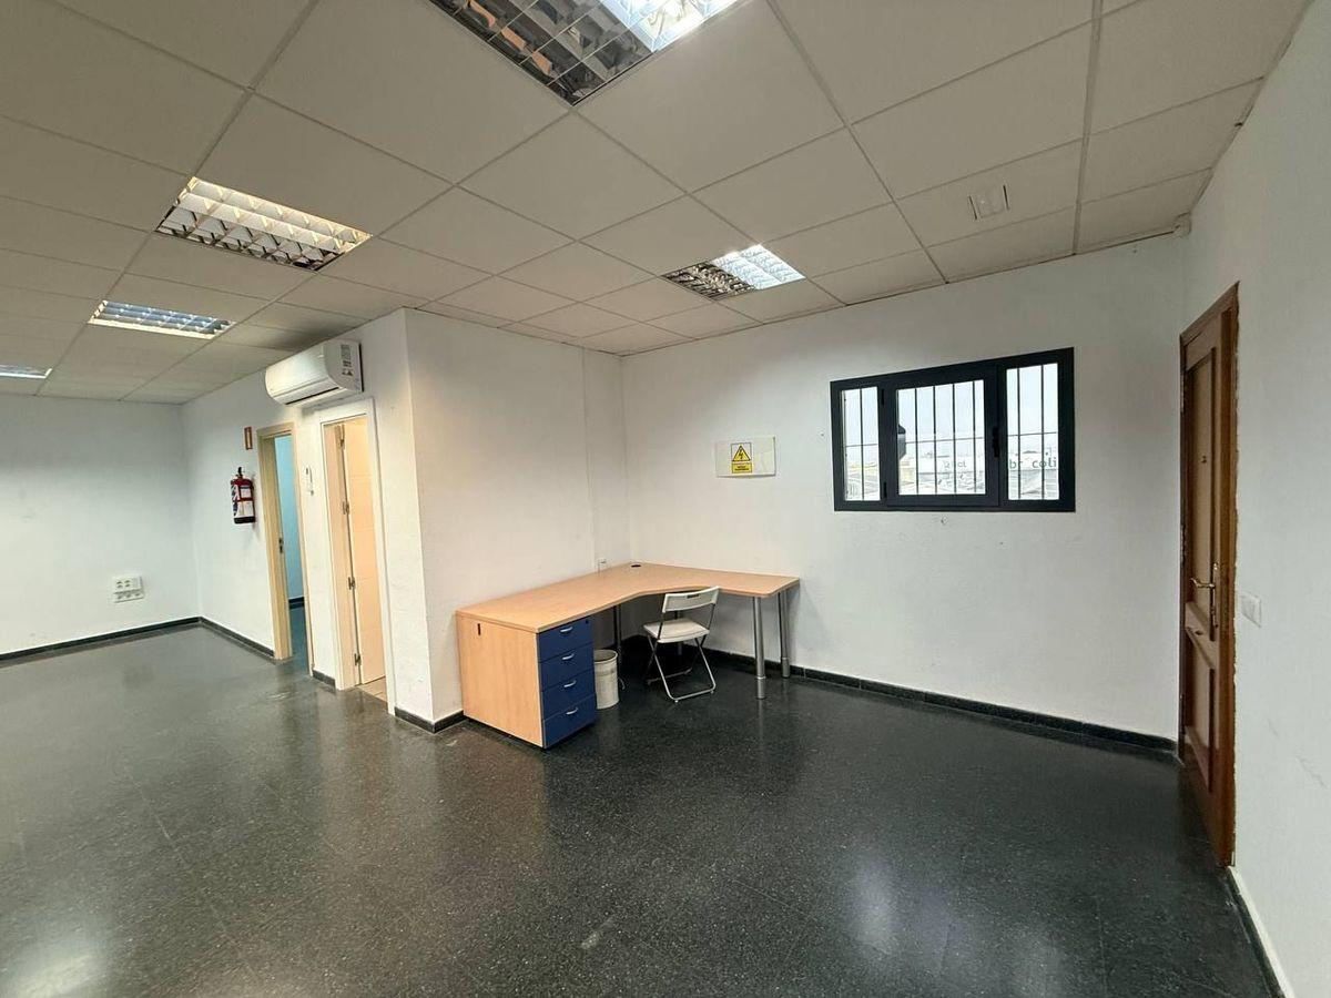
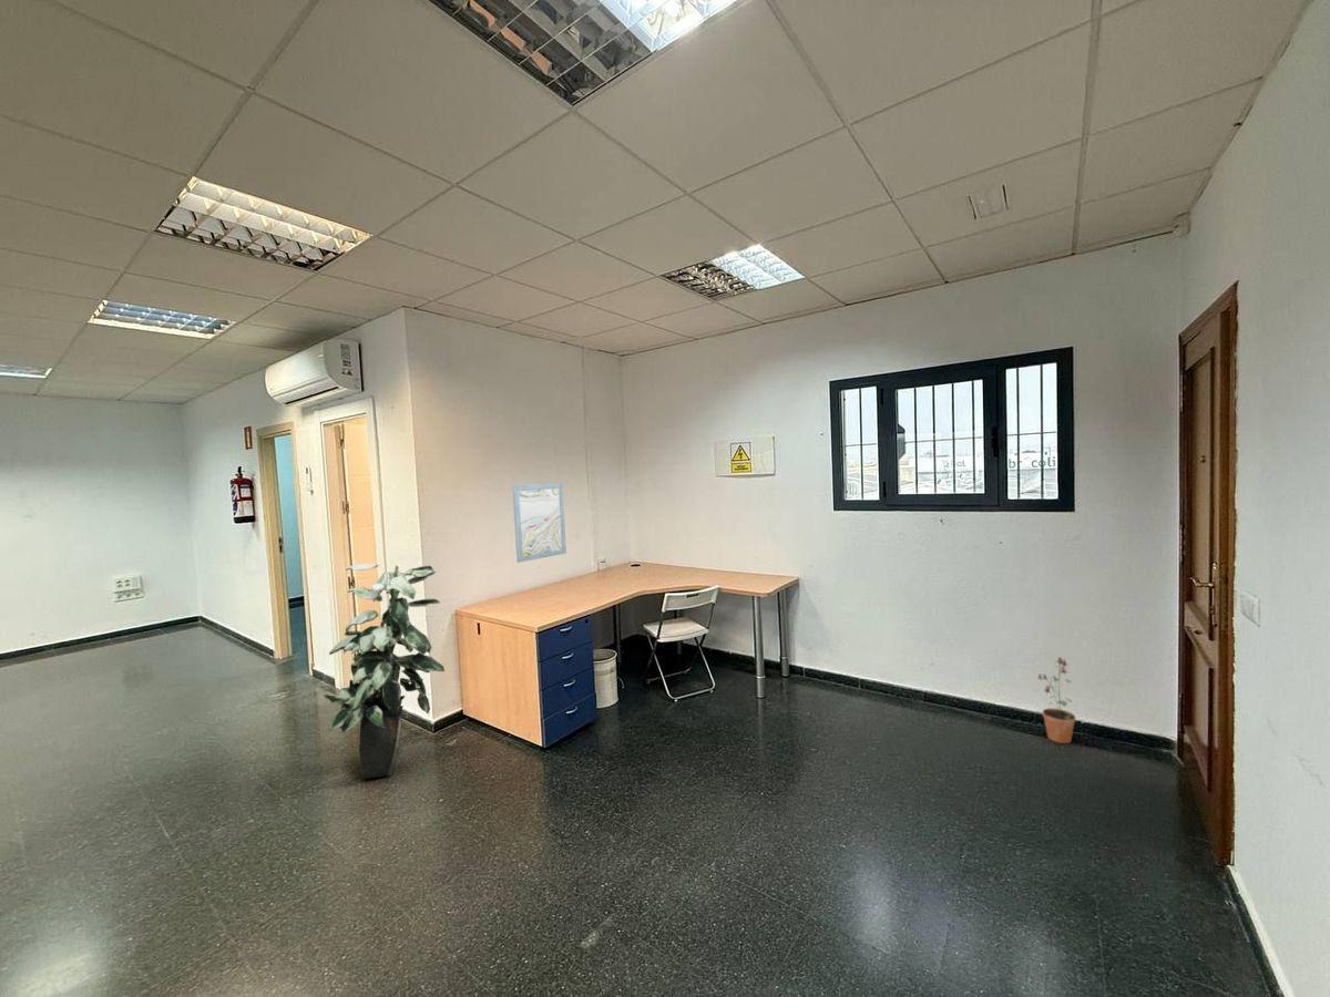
+ potted plant (1055, 699)
+ indoor plant (383, 665)
+ wall art (540, 521)
